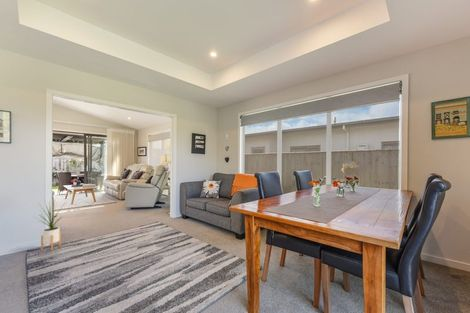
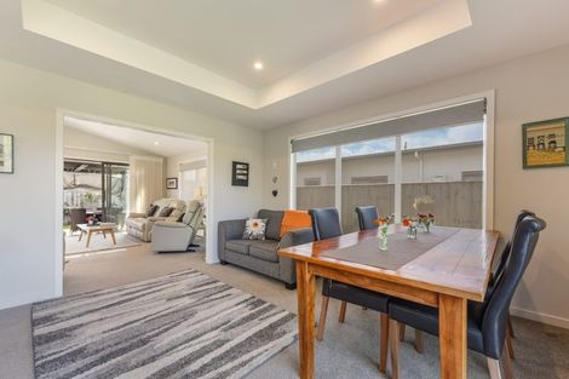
- house plant (51, 222)
